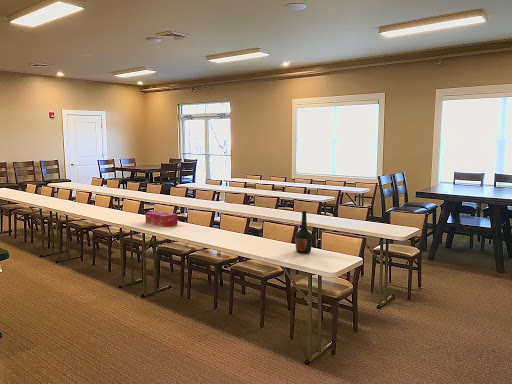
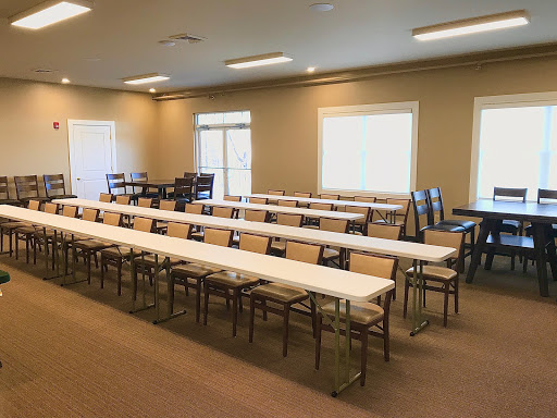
- bottle (303, 231)
- tissue box (161, 218)
